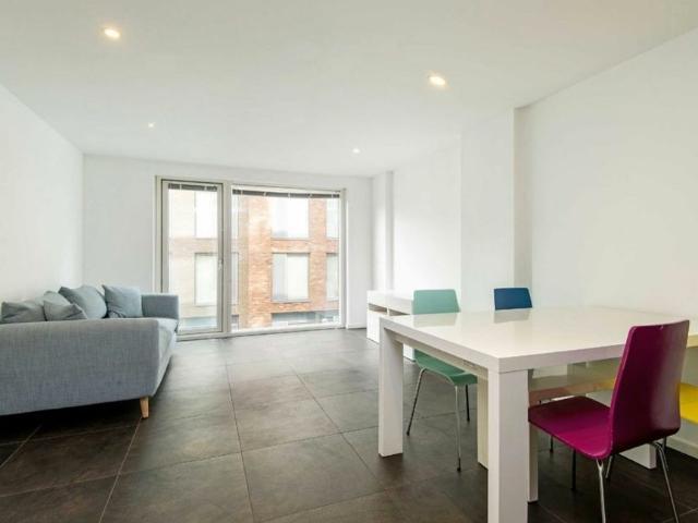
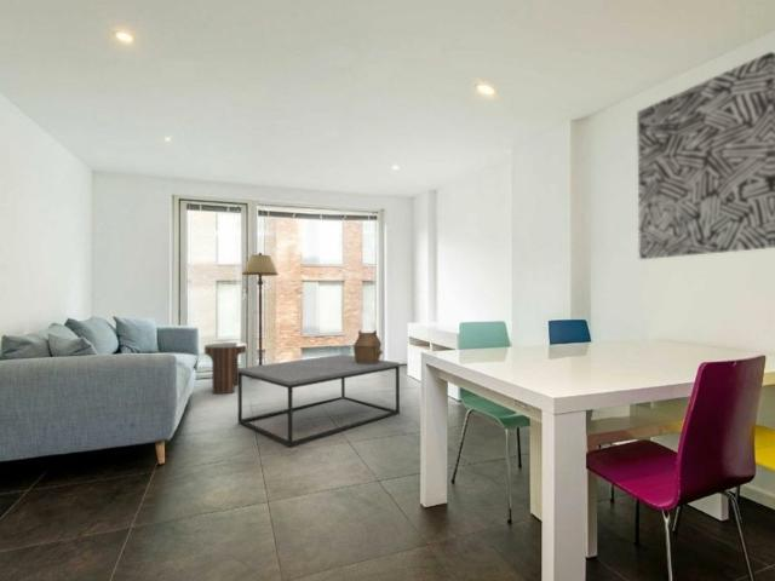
+ wall art (698, 169)
+ floor lamp (260, 313)
+ side table (225, 367)
+ hut (367, 345)
+ coffee table (317, 382)
